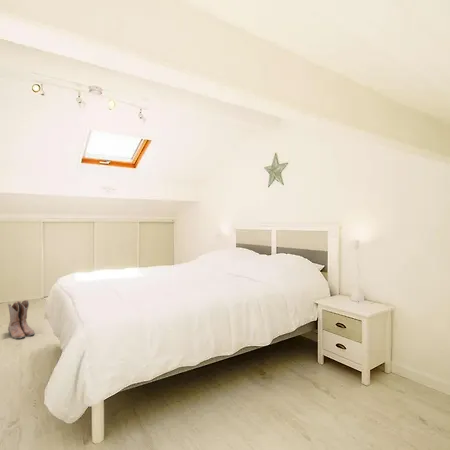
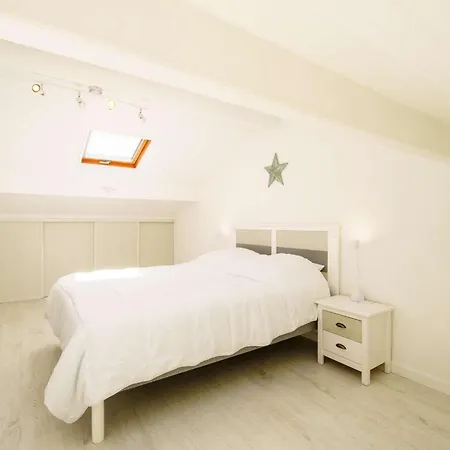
- boots (21, 318)
